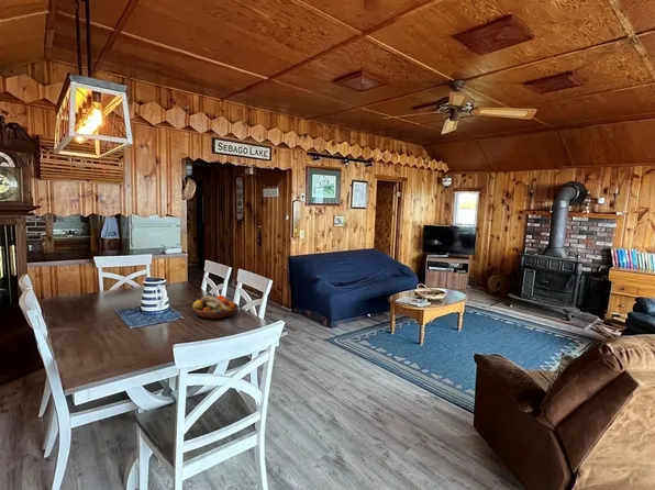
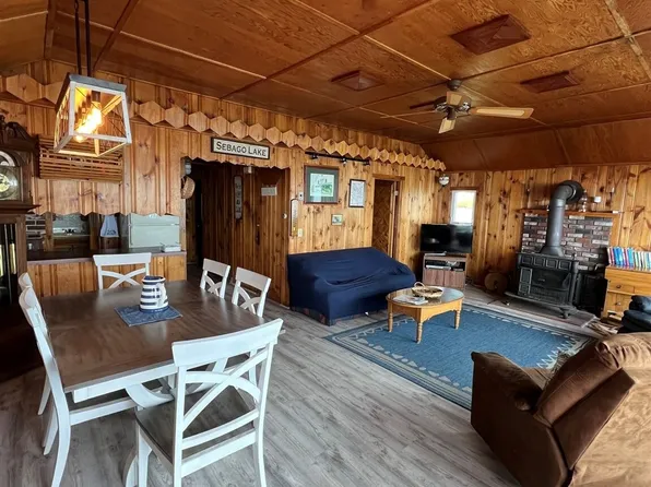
- fruit bowl (215, 304)
